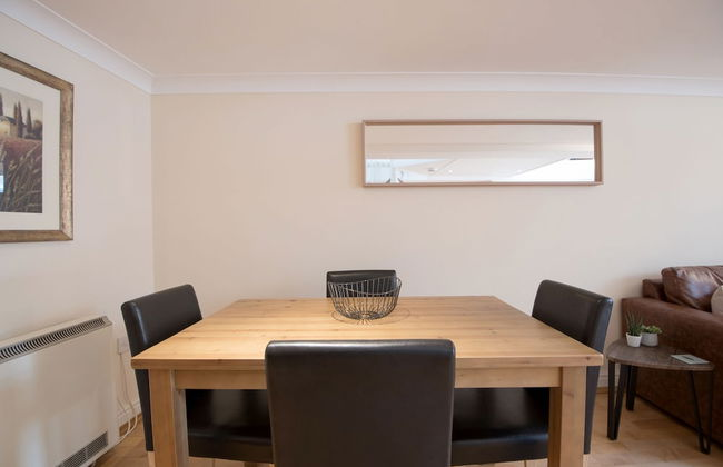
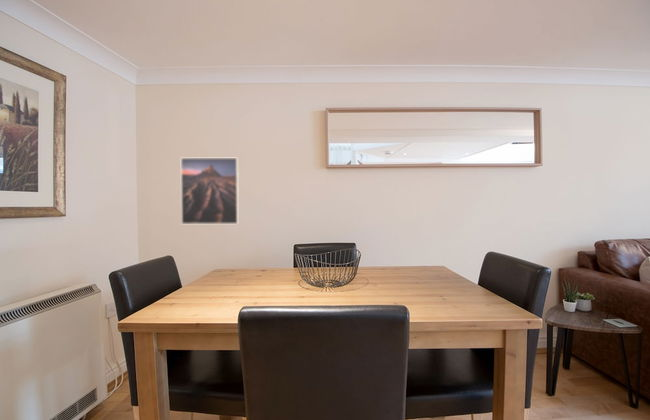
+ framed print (210, 191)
